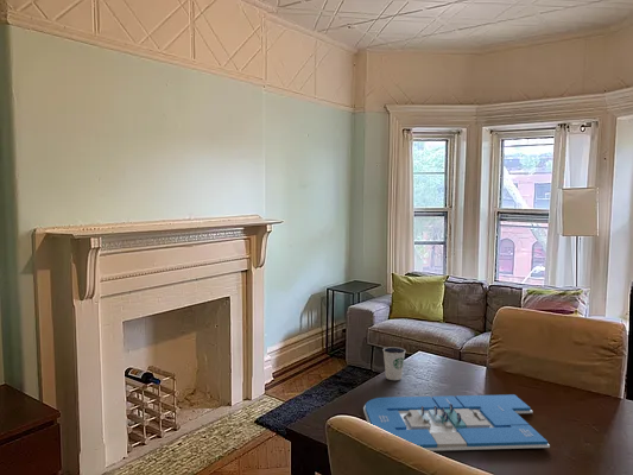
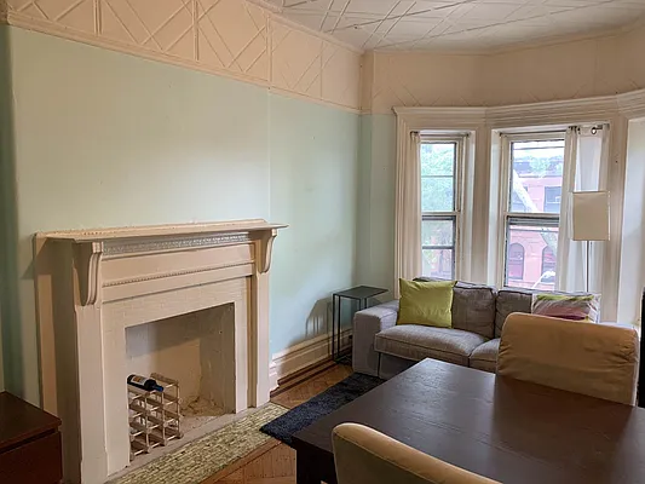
- board game (455, 414)
- dixie cup (393, 363)
